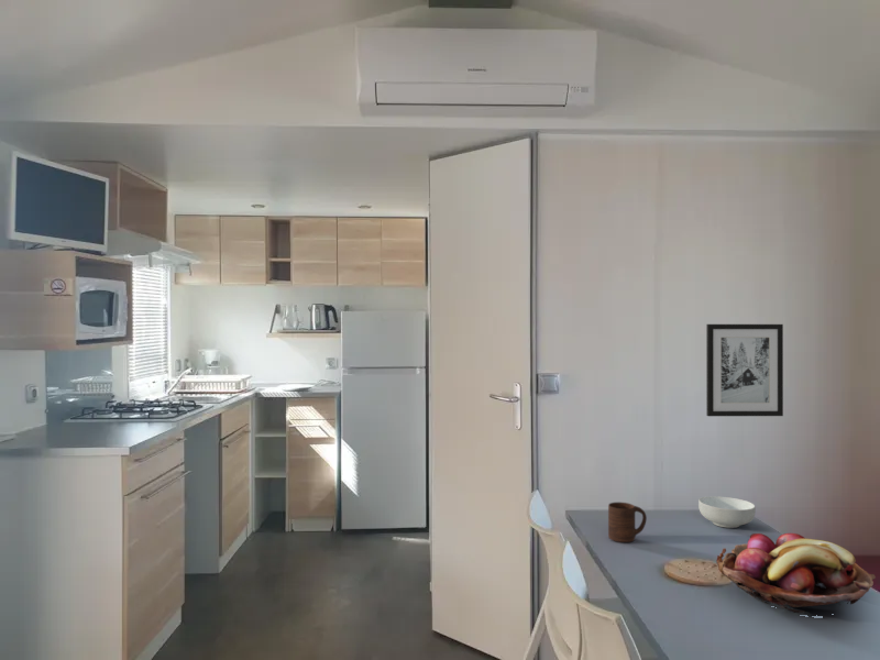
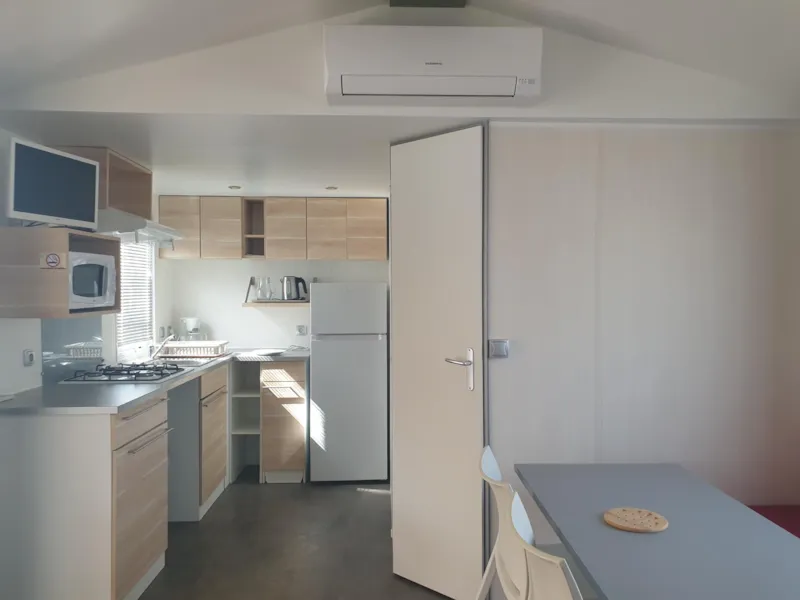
- cup (625, 521)
- wall art (745, 370)
- fruit basket (791, 566)
- cereal bowl (726, 513)
